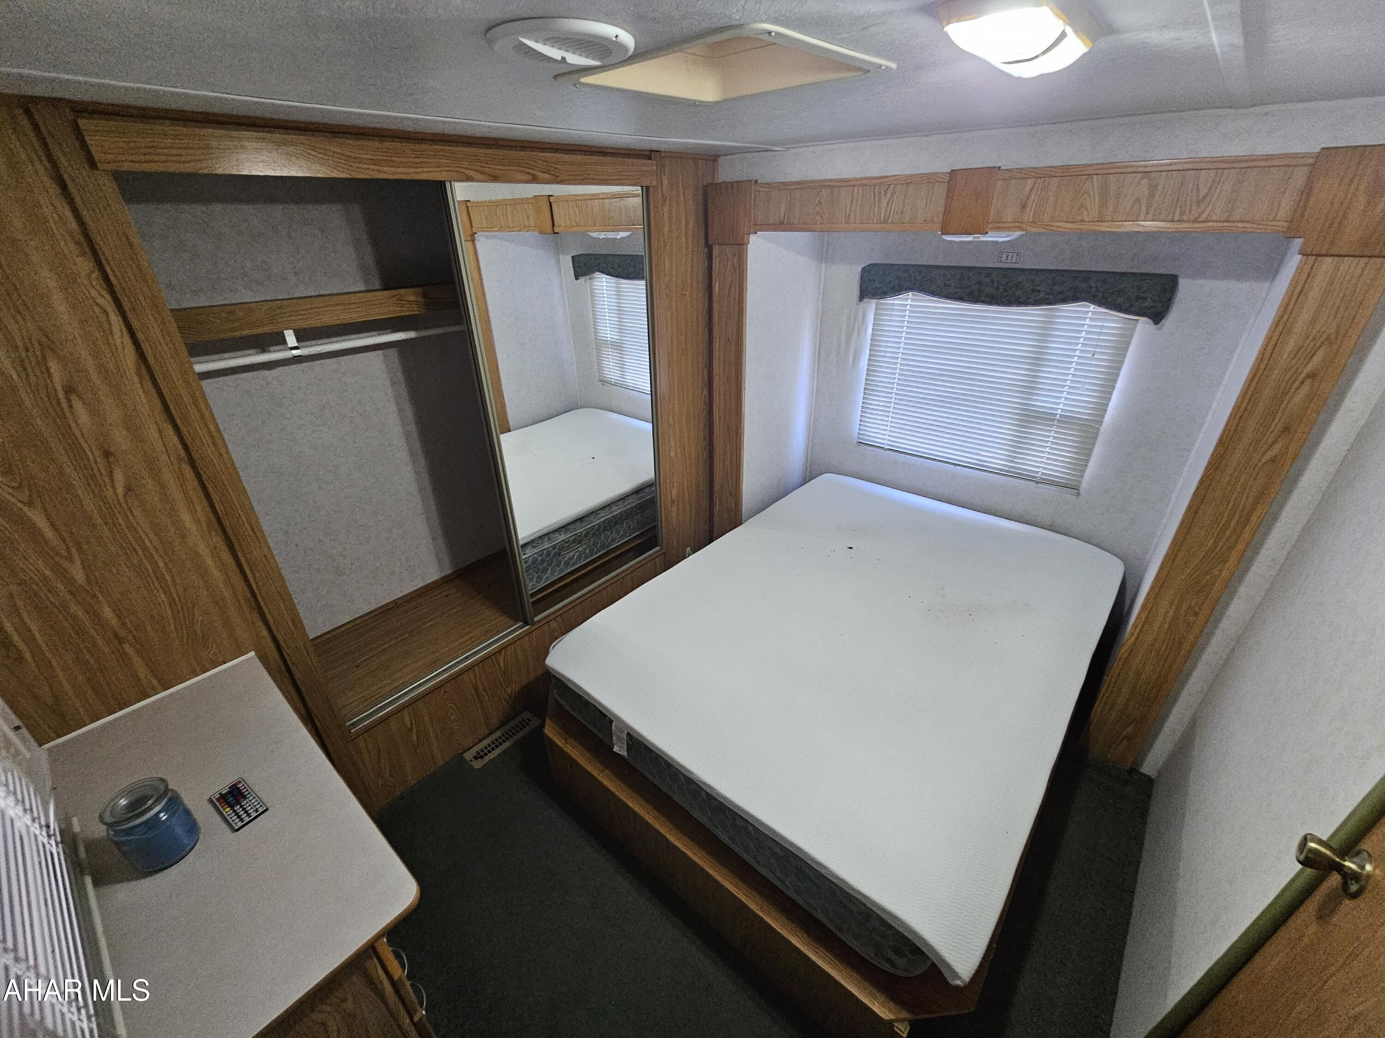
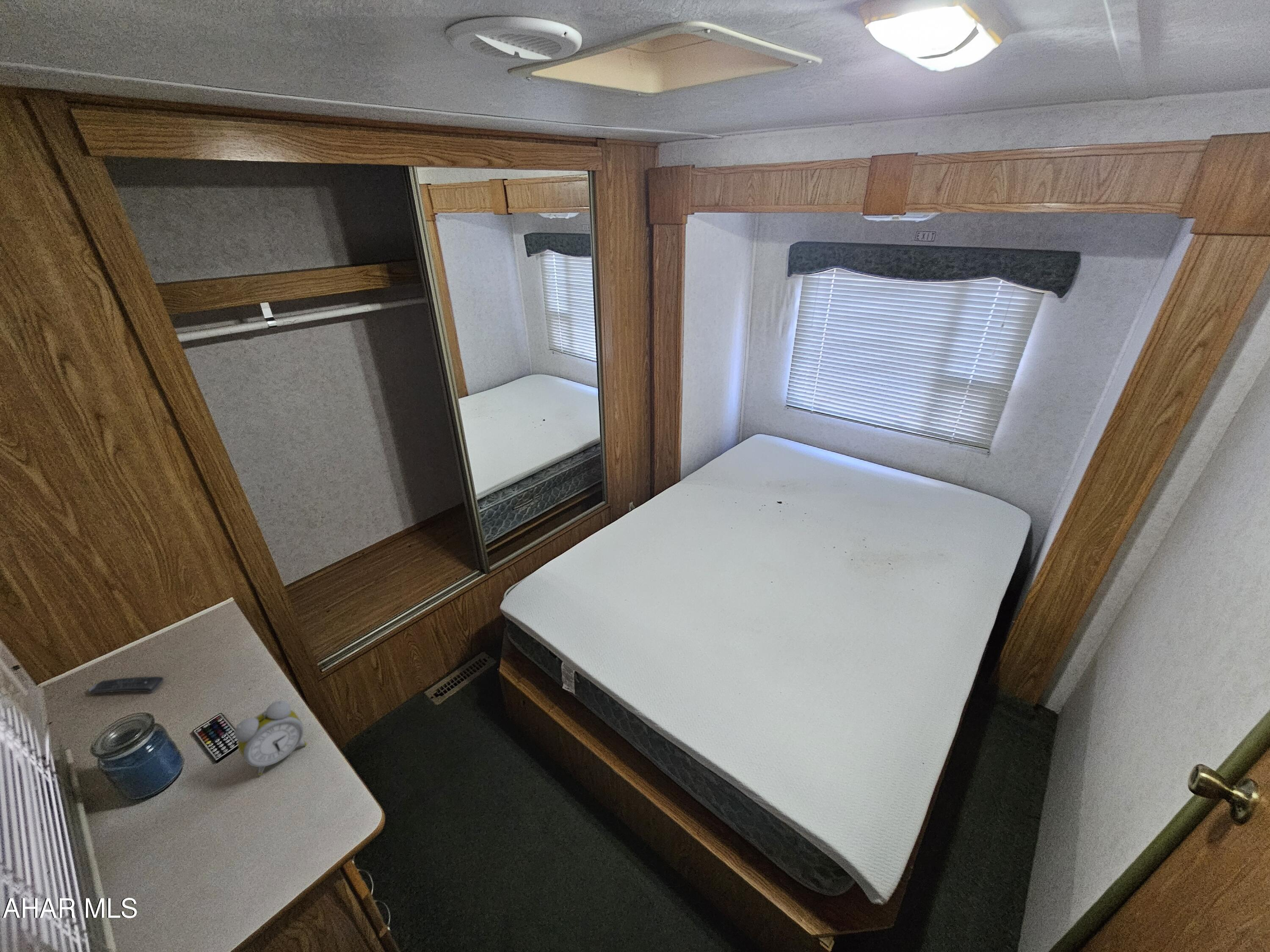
+ alarm clock (270, 734)
+ remote control (124, 686)
